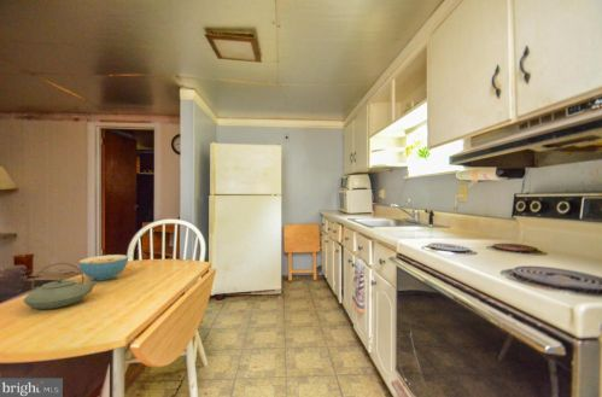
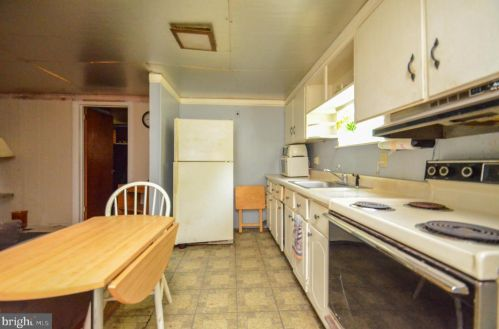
- cereal bowl (104, 268)
- teapot (63, 282)
